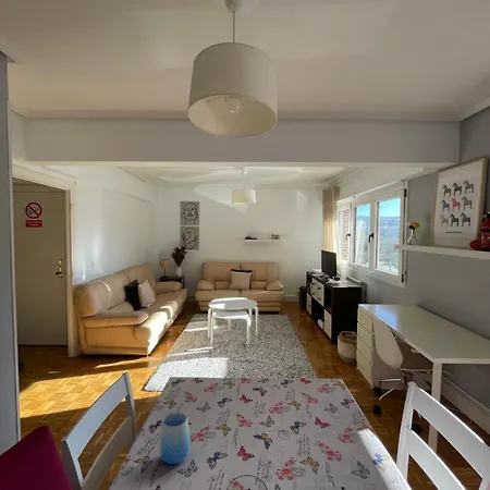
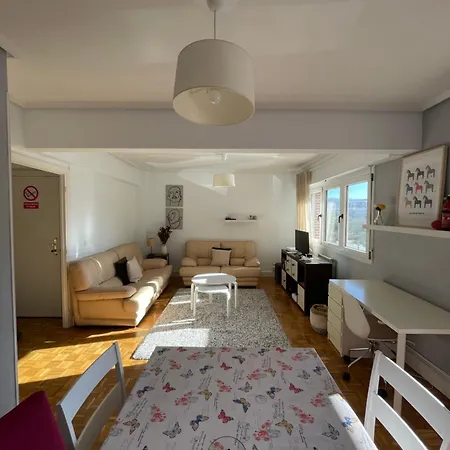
- cup (174, 438)
